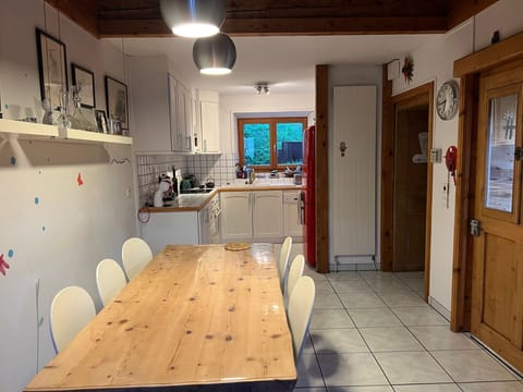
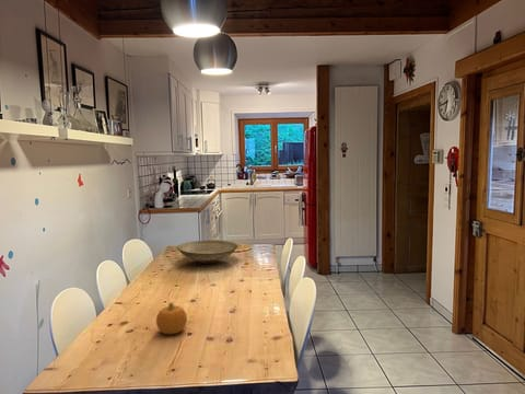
+ decorative bowl (208, 253)
+ fruit (171, 316)
